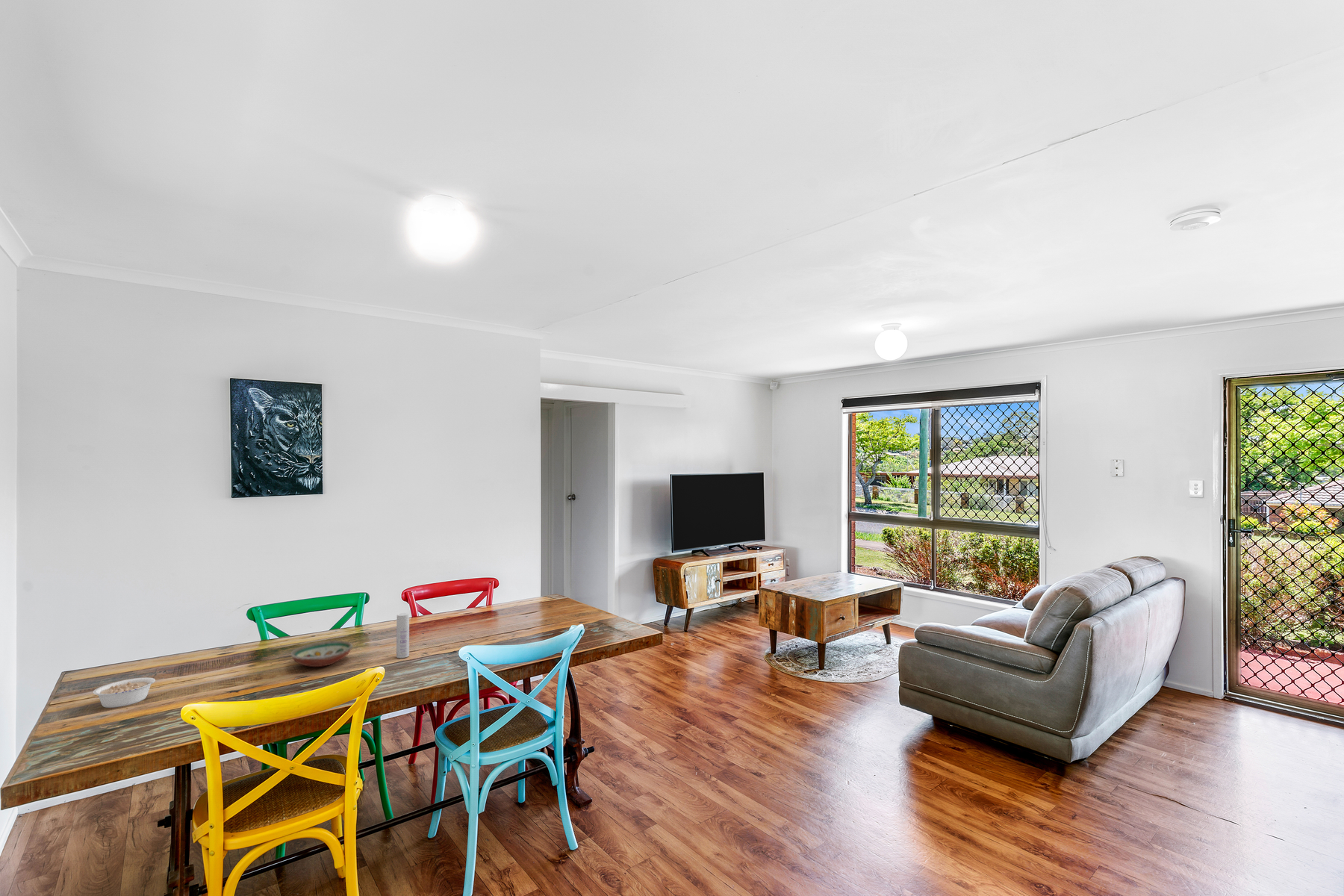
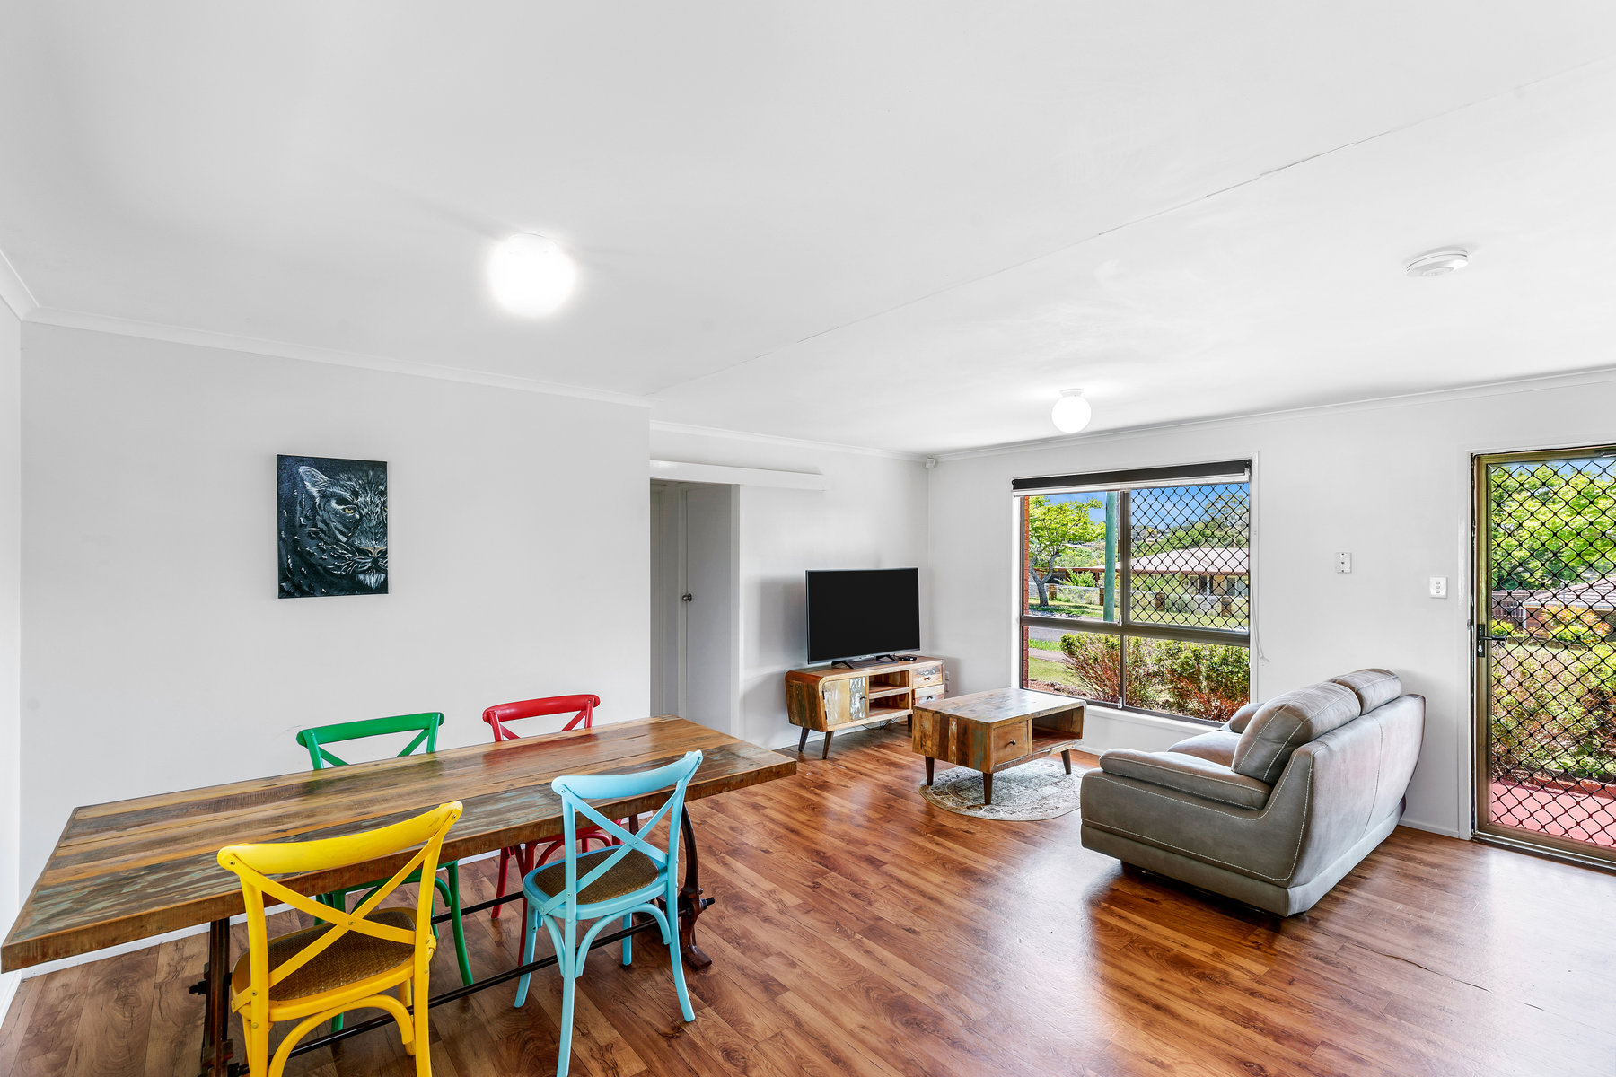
- legume (127, 691)
- bottle (402, 635)
- decorative bowl (322, 656)
